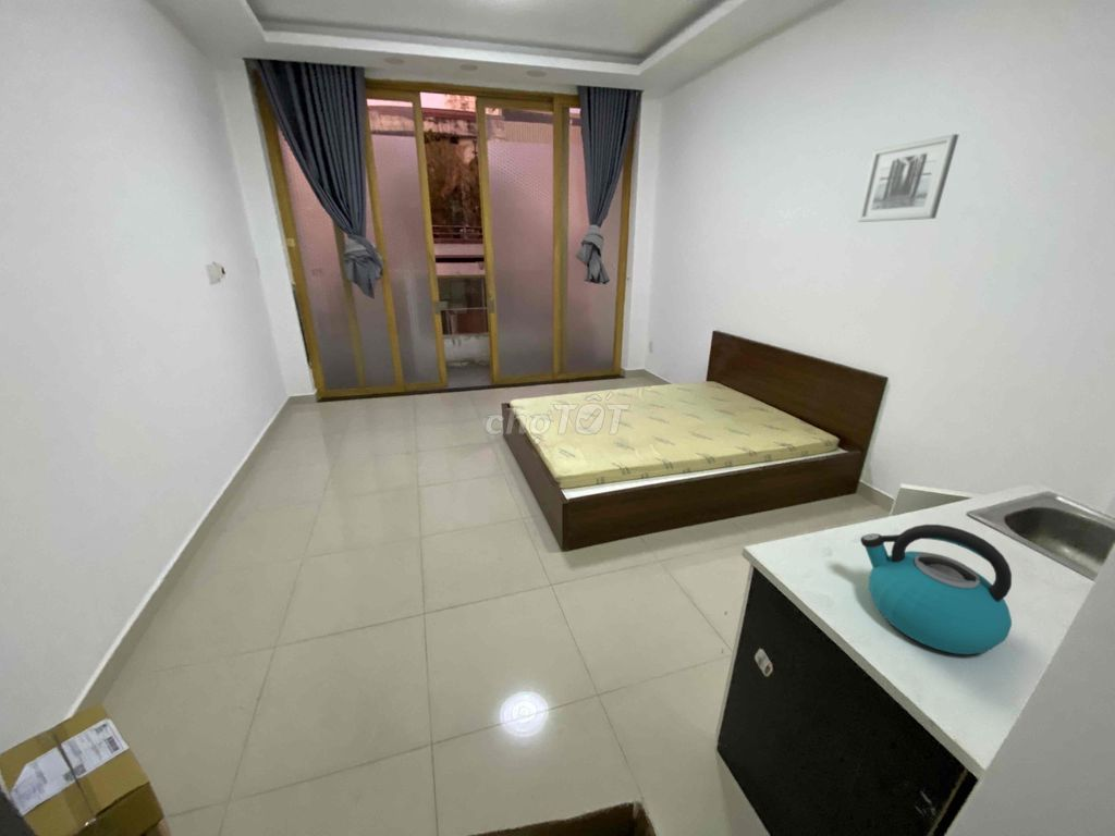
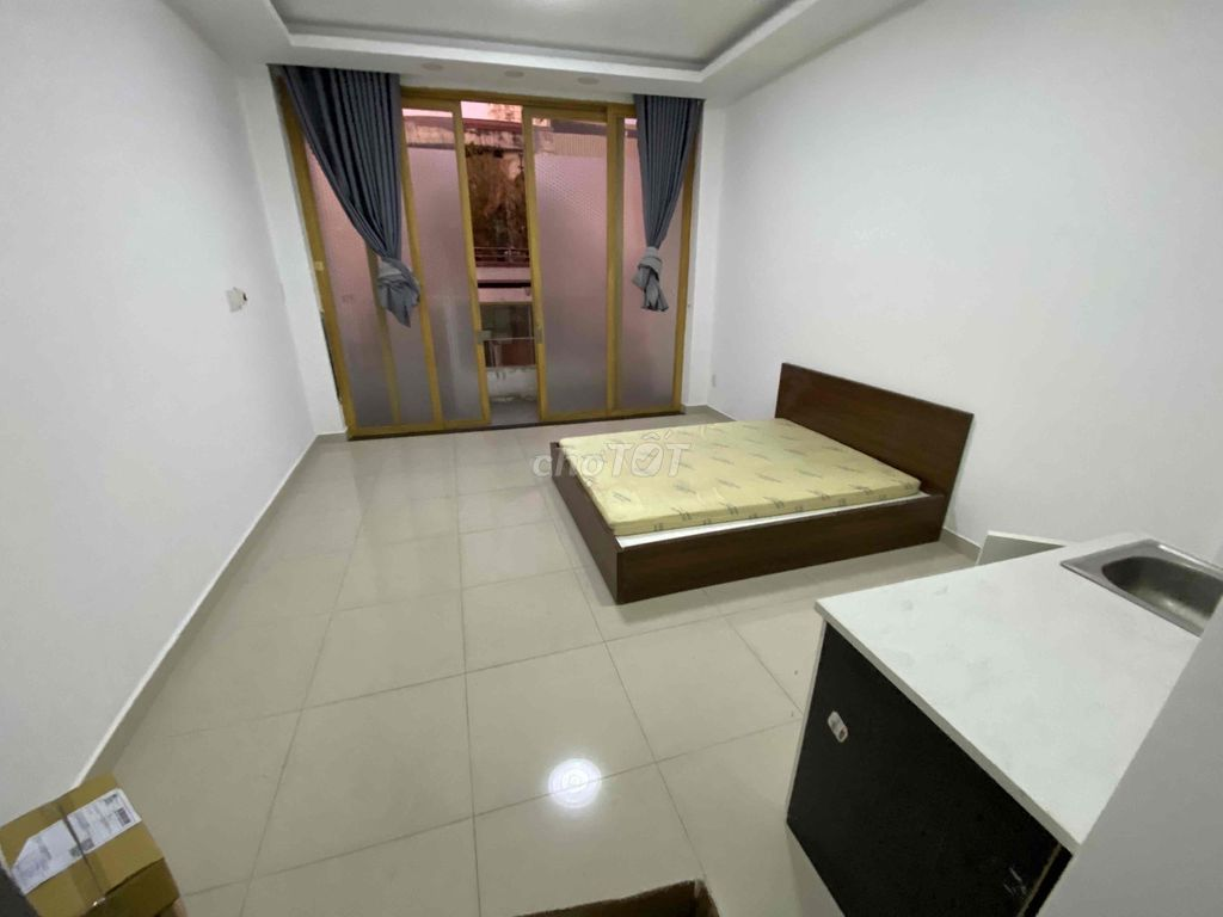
- kettle (932, 573)
- wall art (903, 182)
